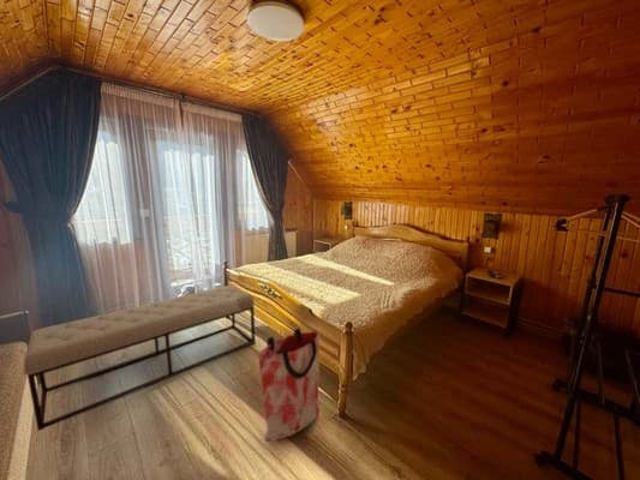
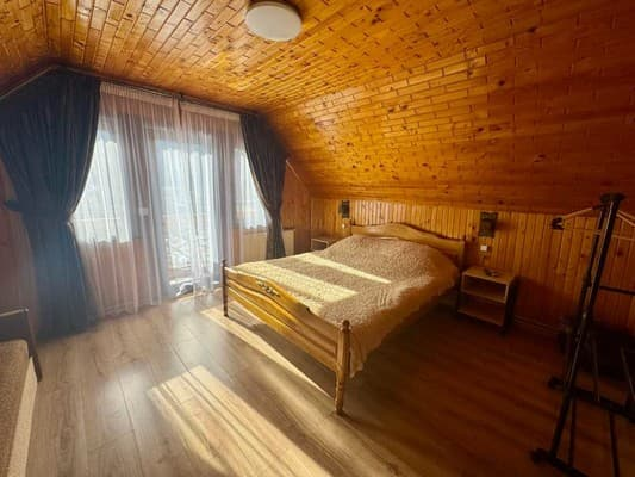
- bag (292, 384)
- bench (161, 336)
